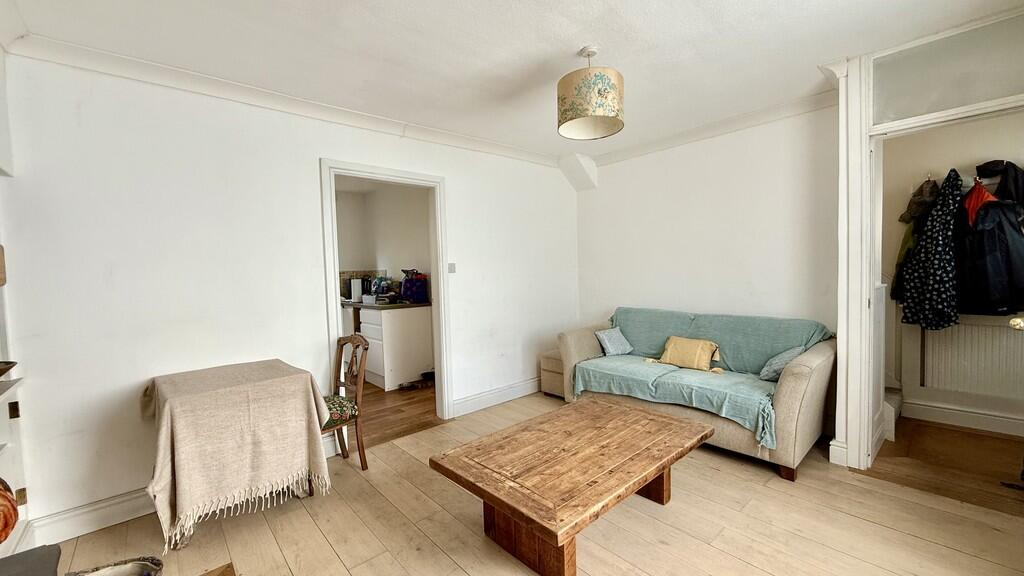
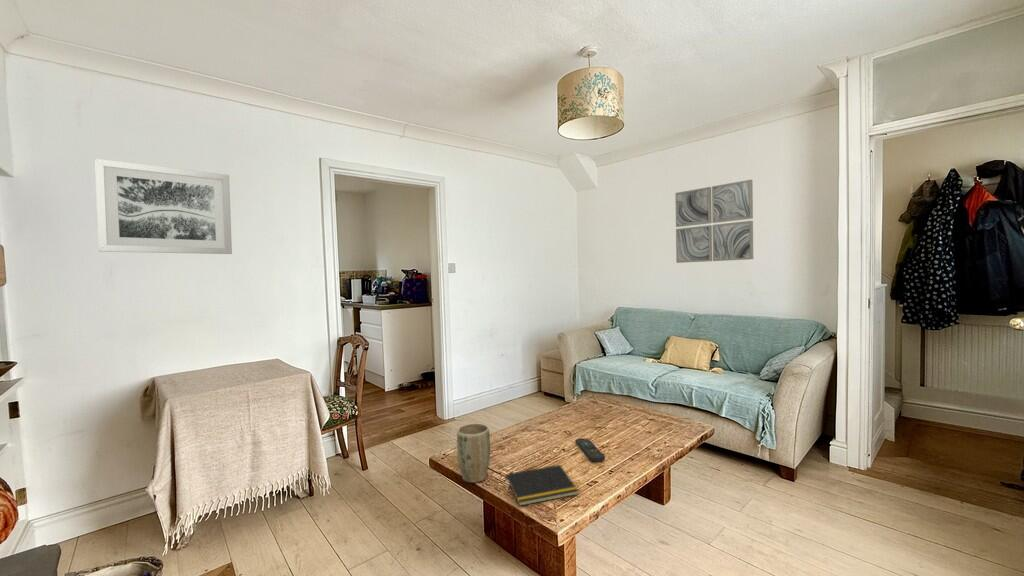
+ wall art (712, 225)
+ remote control (589, 449)
+ notepad (541, 483)
+ wall art (168, 210)
+ plant pot (473, 452)
